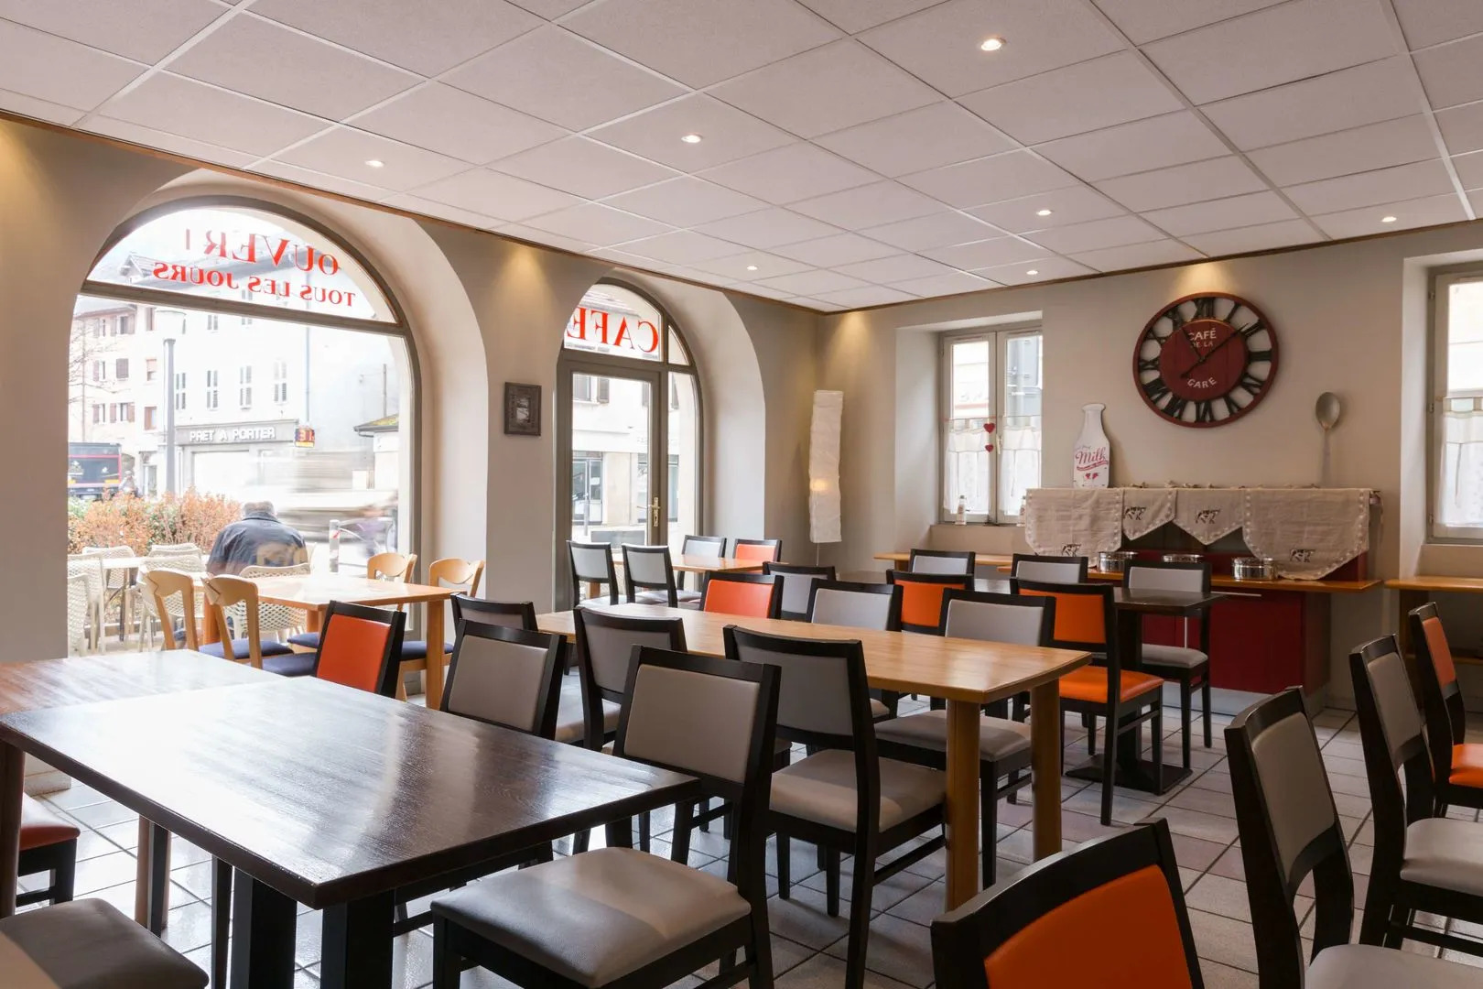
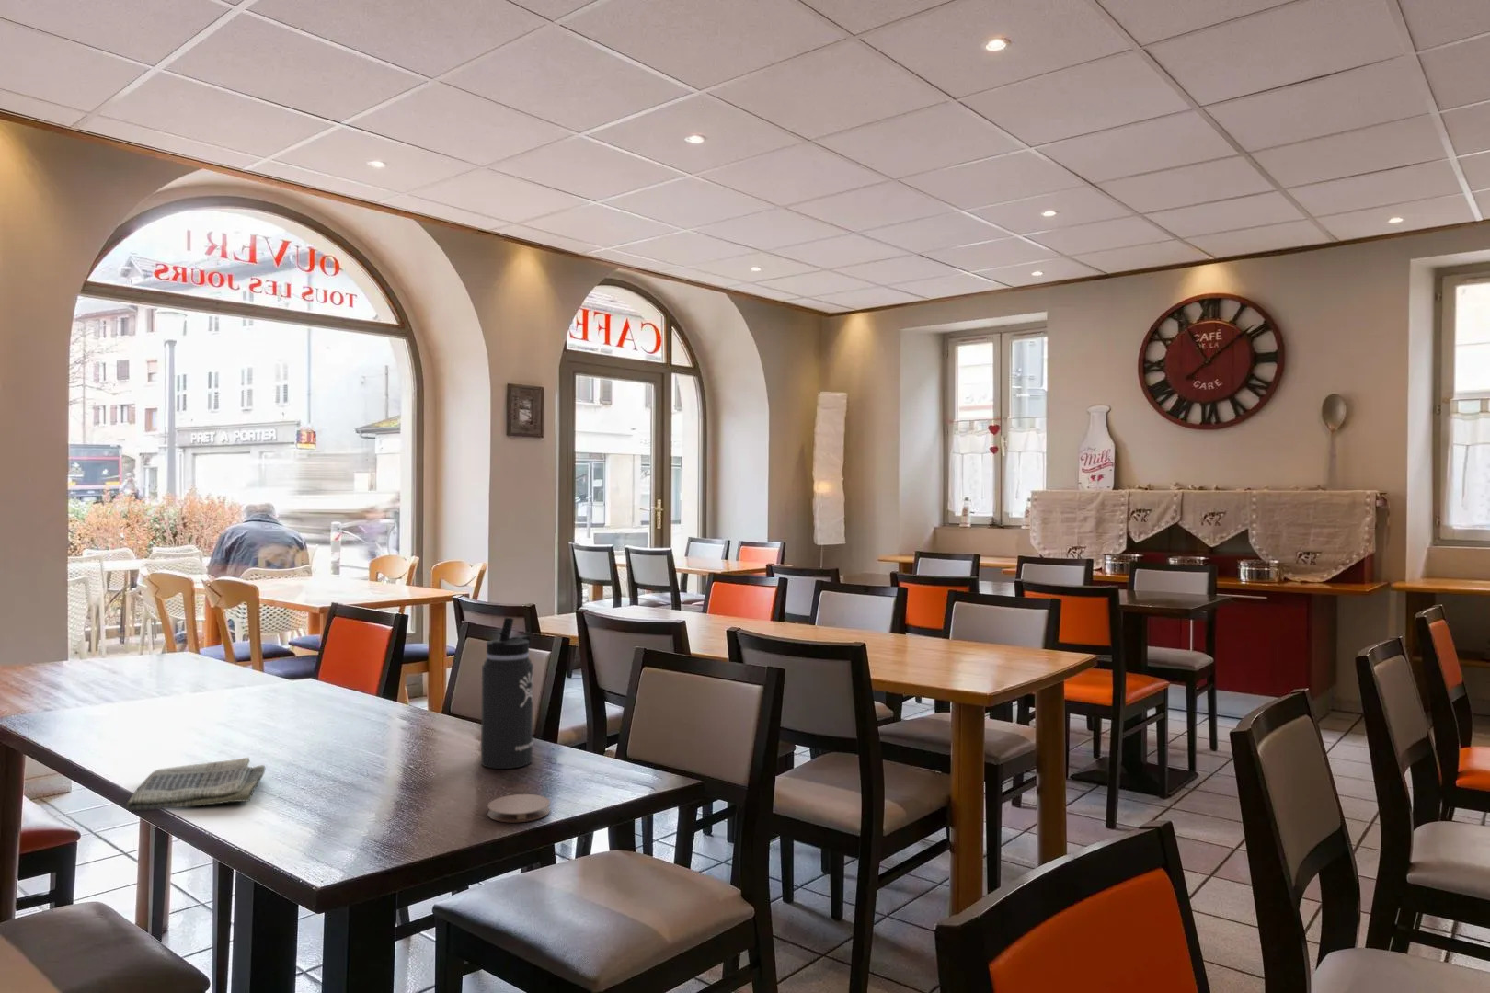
+ thermos bottle (510, 688)
+ dish towel (201, 781)
+ coaster (519, 807)
